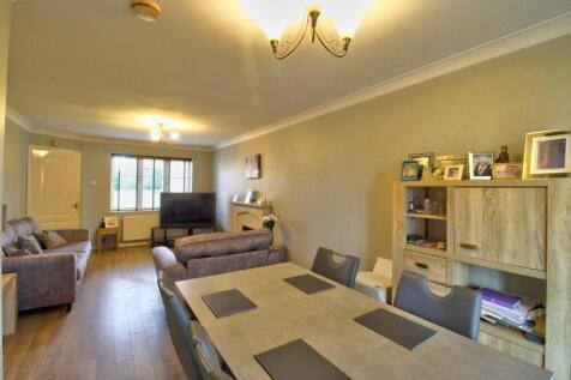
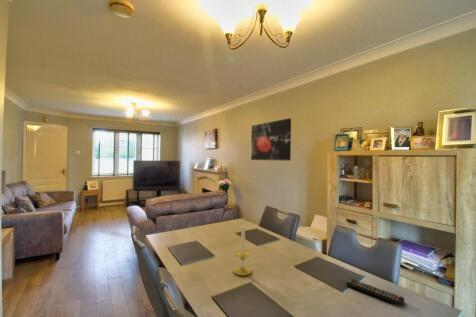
+ candle (242, 246)
+ wall art (269, 141)
+ remote control (373, 291)
